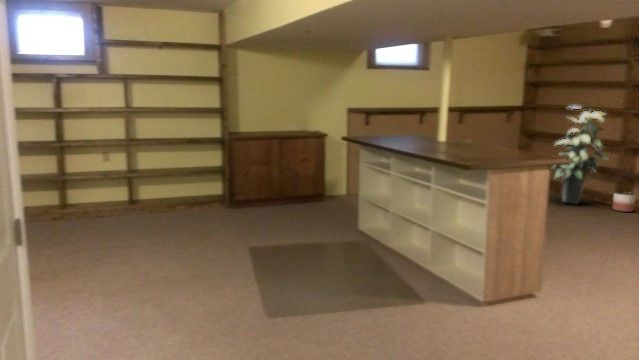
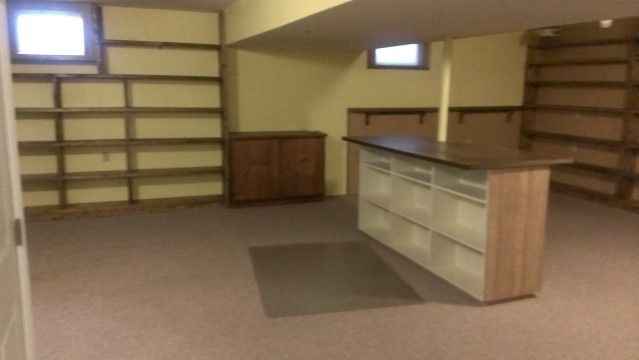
- indoor plant (577, 155)
- planter (623, 202)
